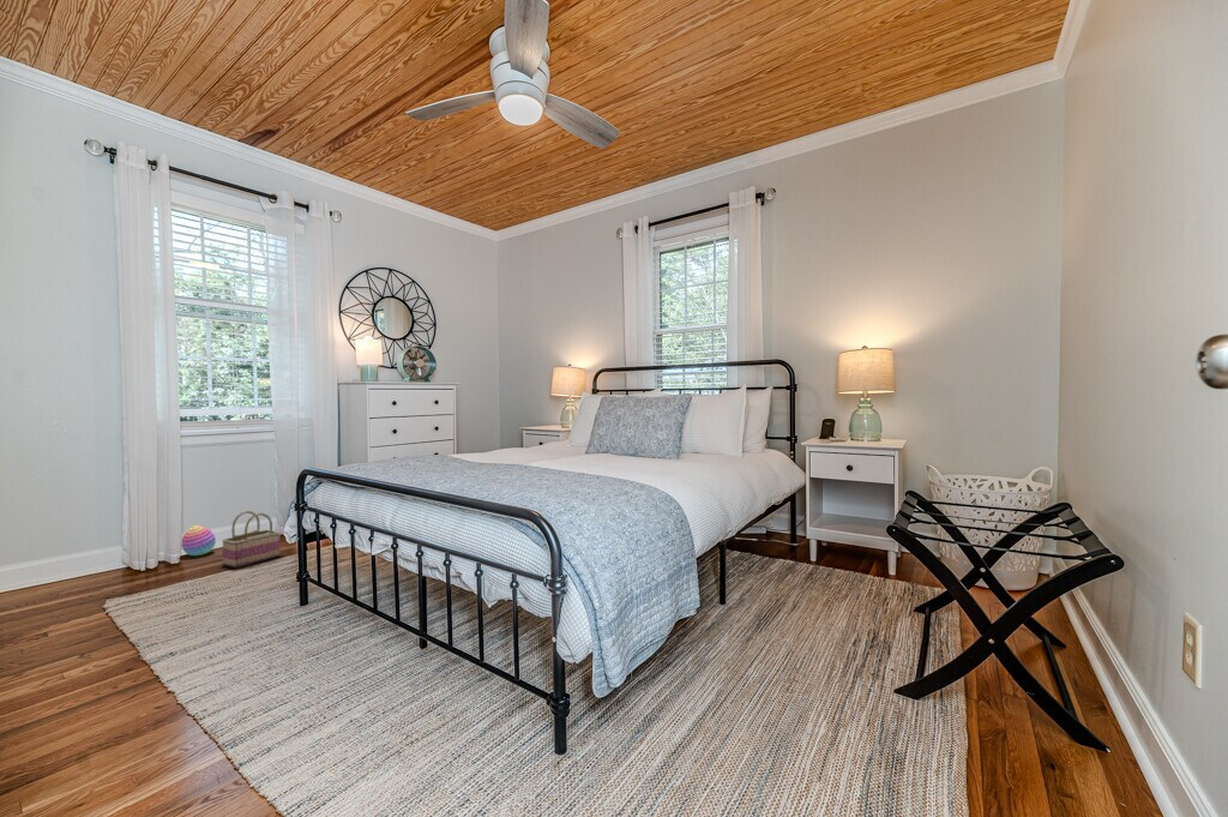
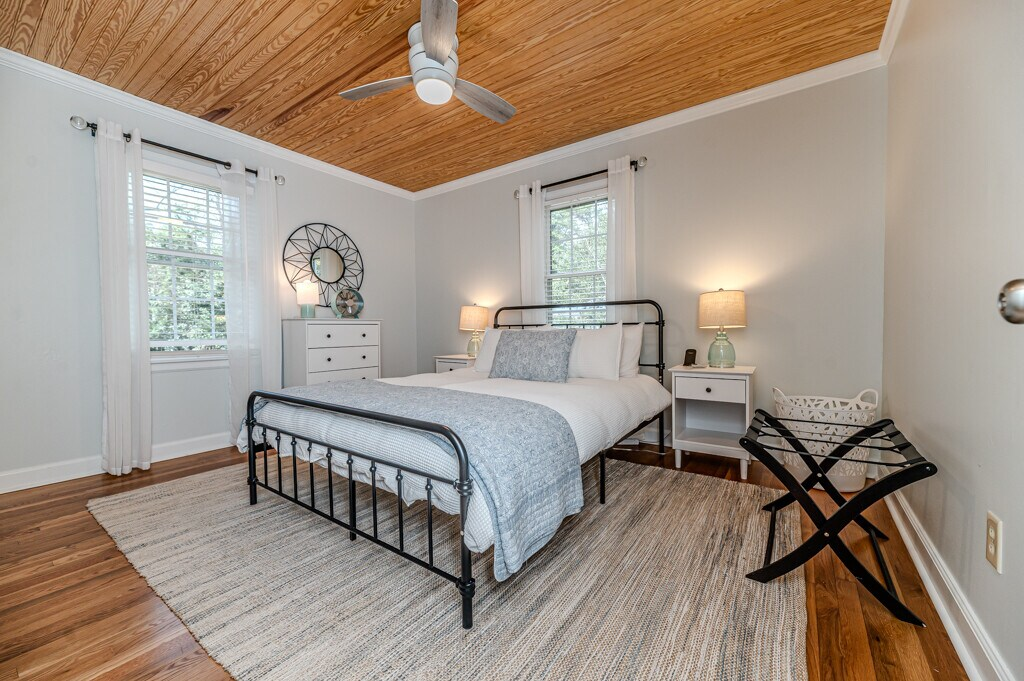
- stacking toy (198, 539)
- basket (252, 536)
